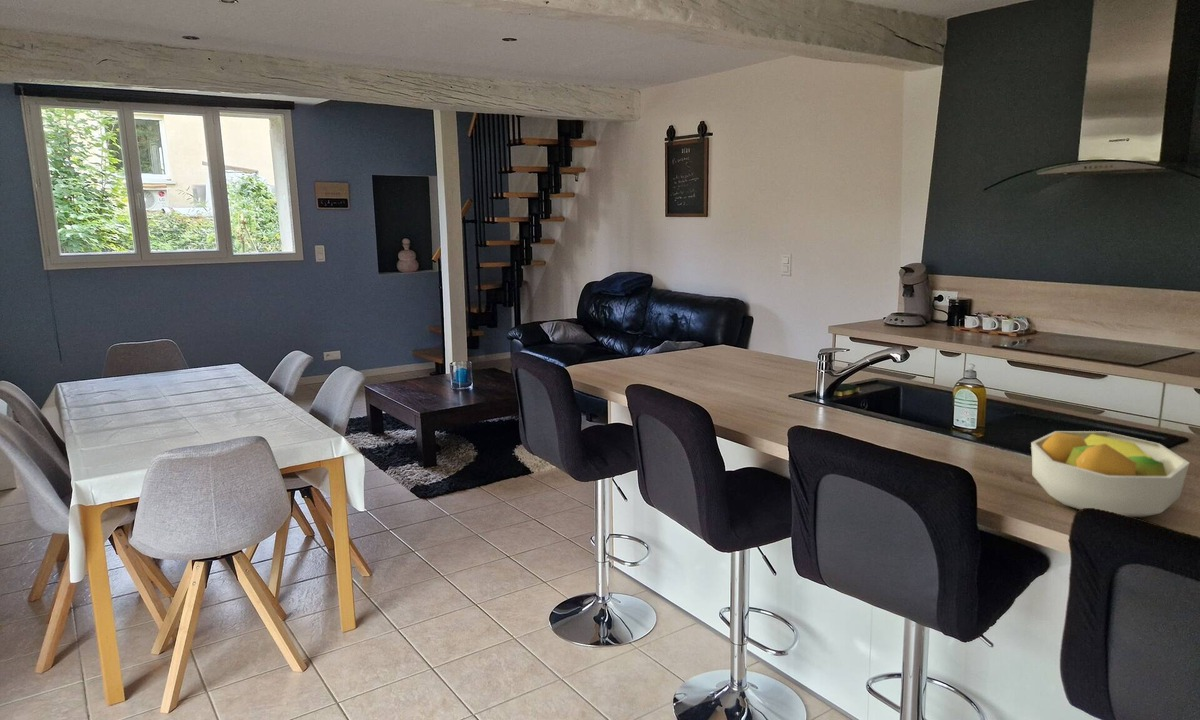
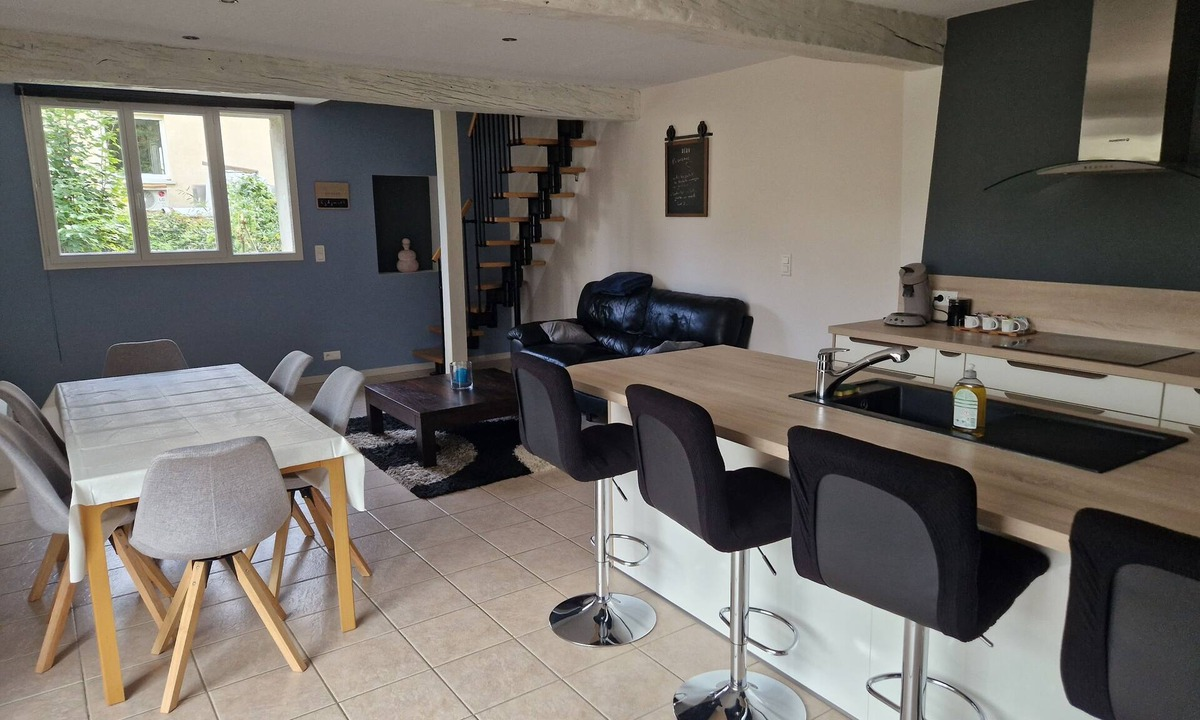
- fruit bowl (1105, 464)
